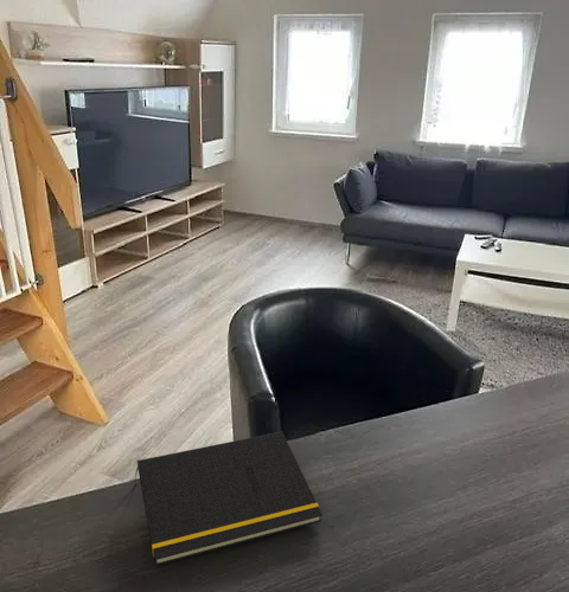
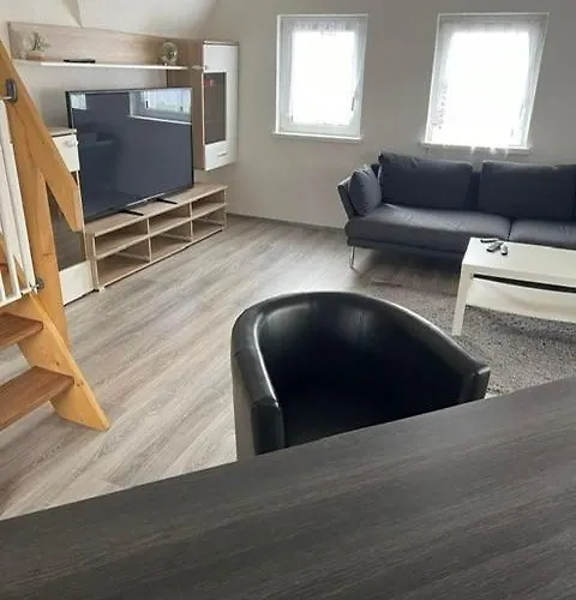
- notepad (226, 489)
